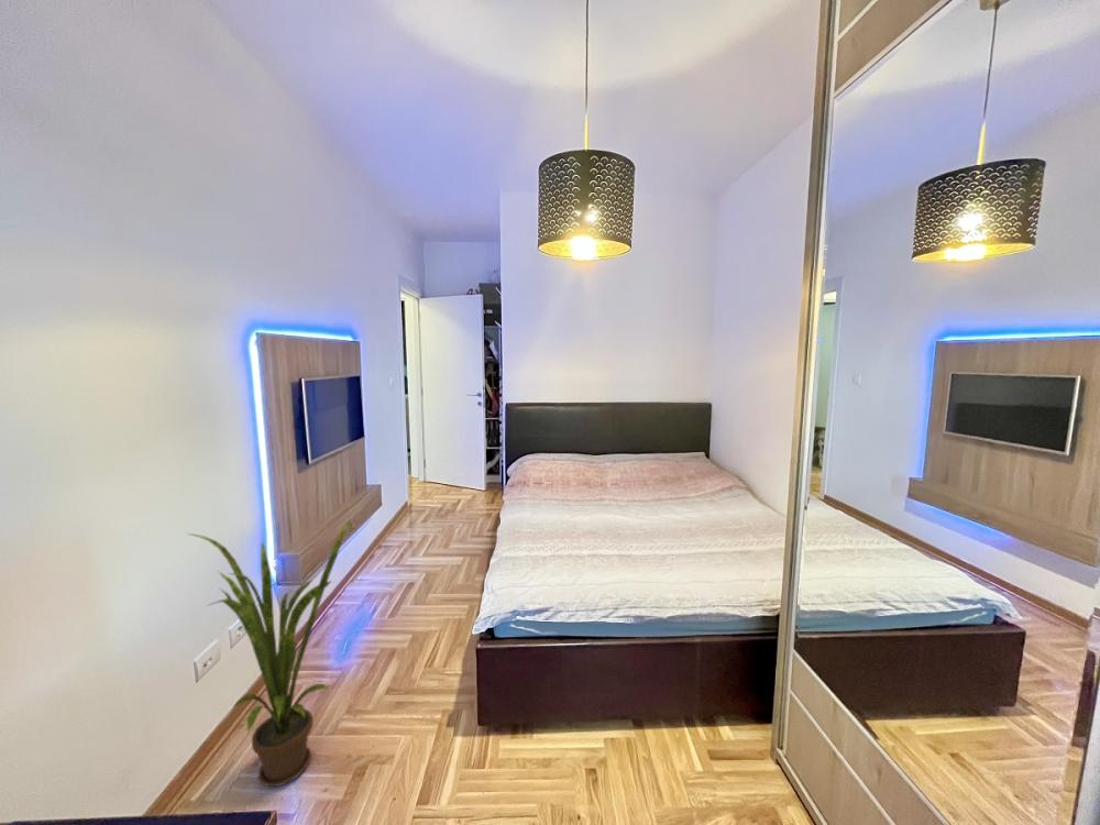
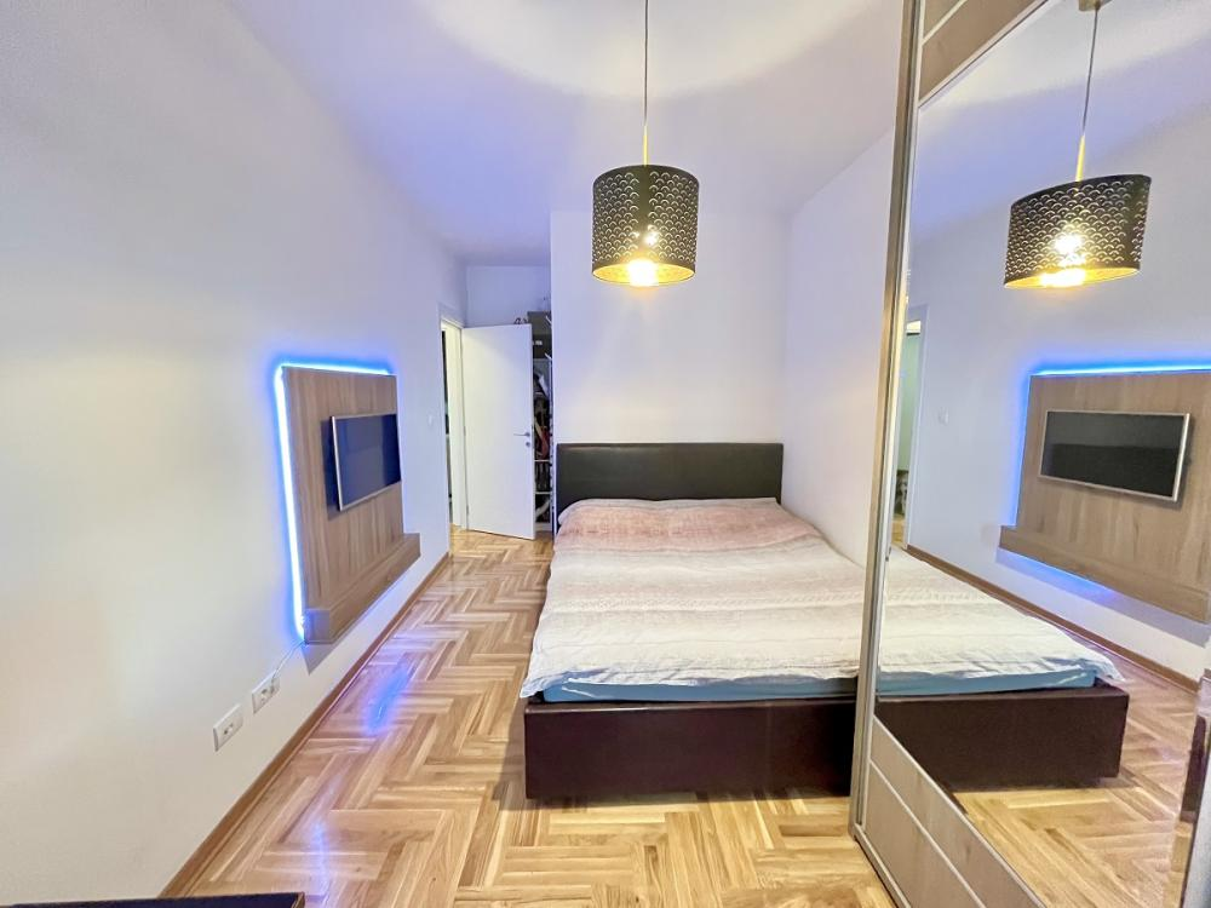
- house plant (262, 657)
